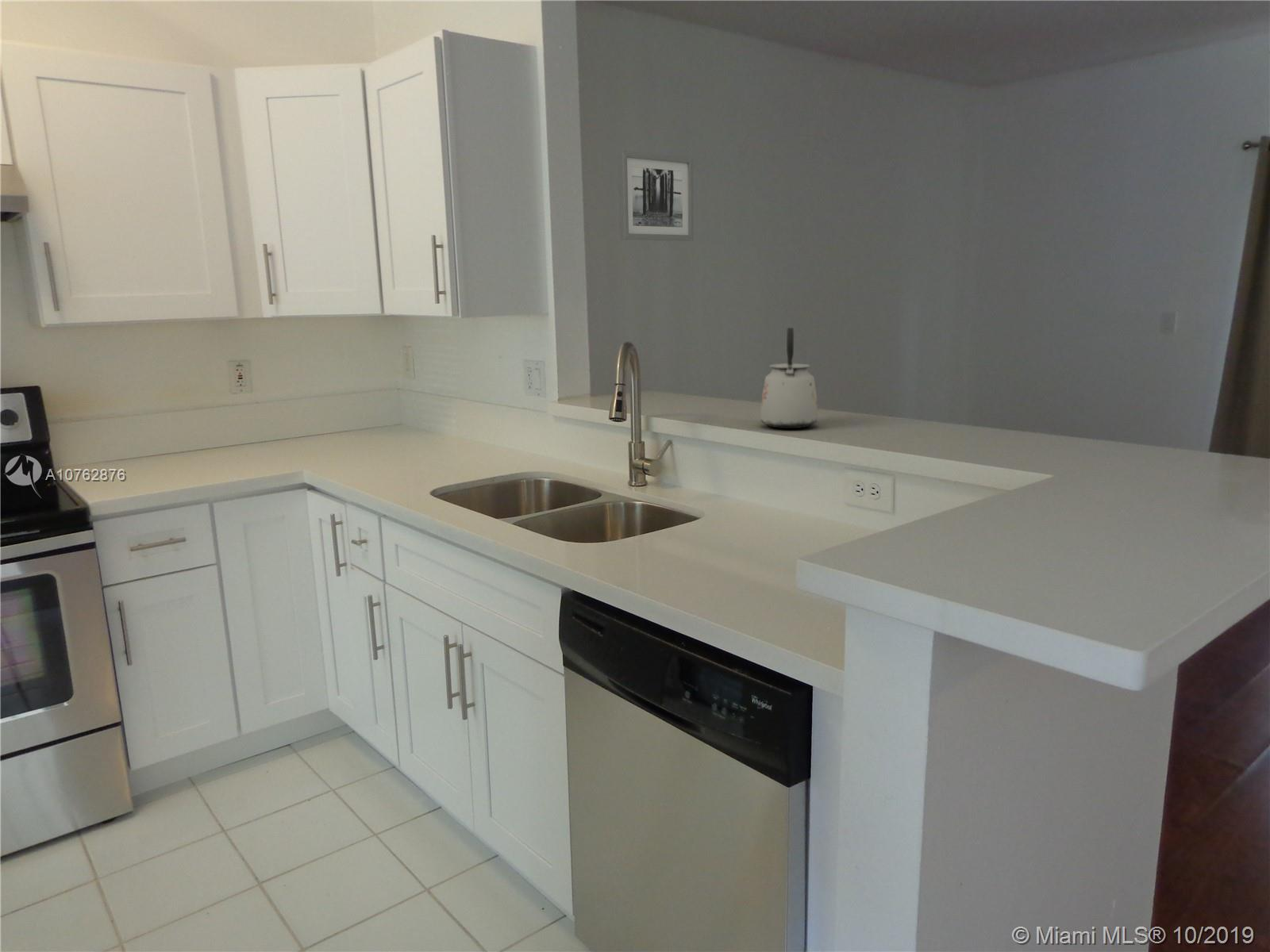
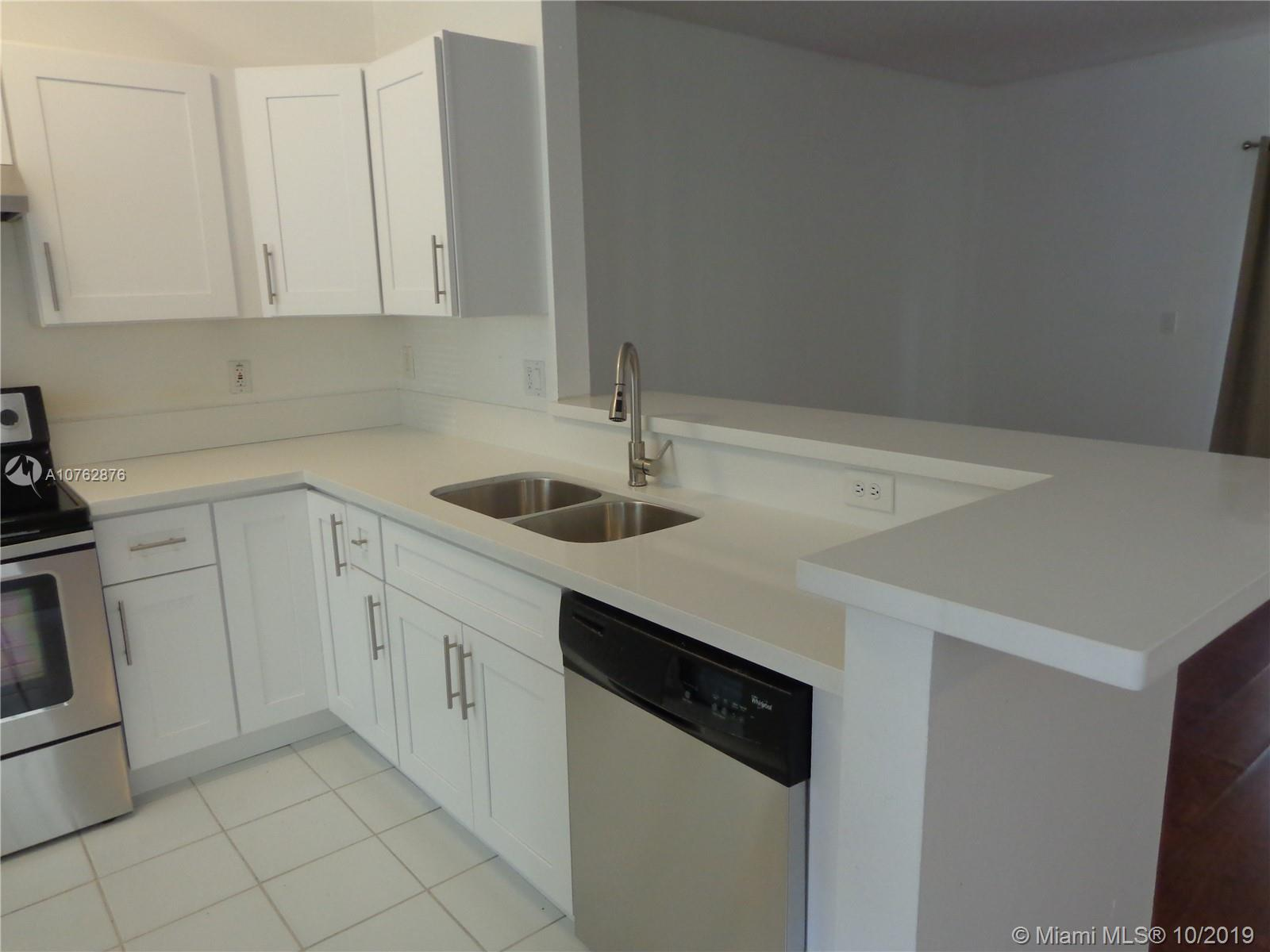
- wall art (657, 198)
- kettle (789, 376)
